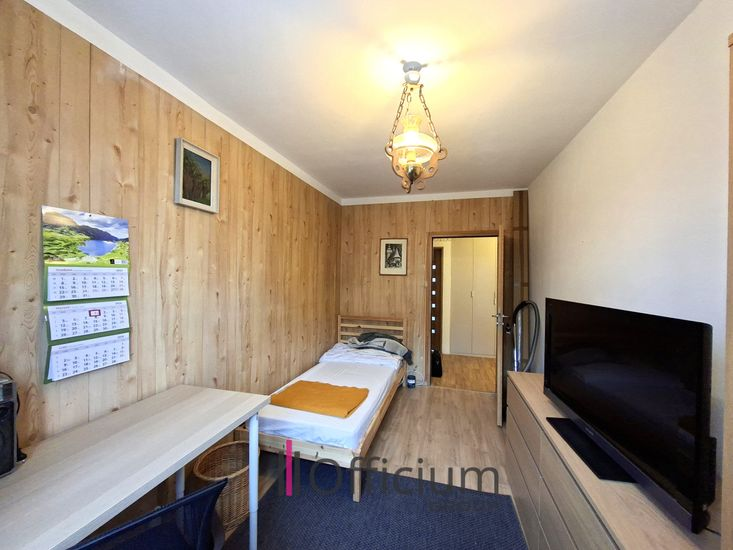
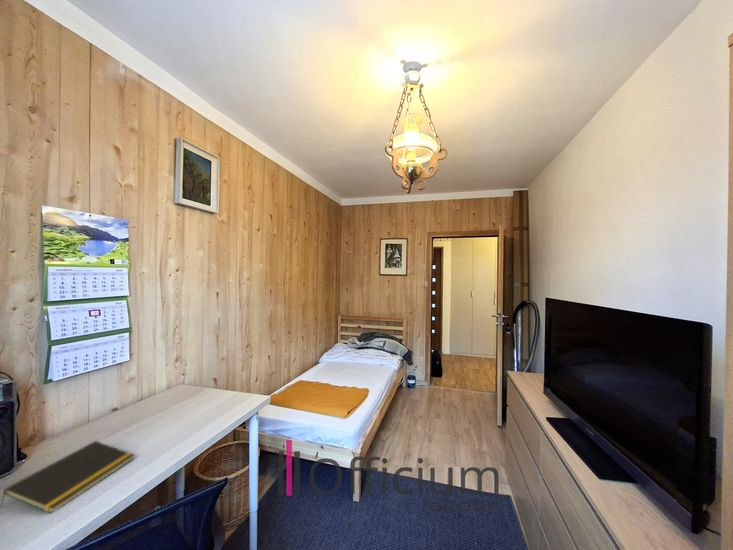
+ notepad (76, 471)
